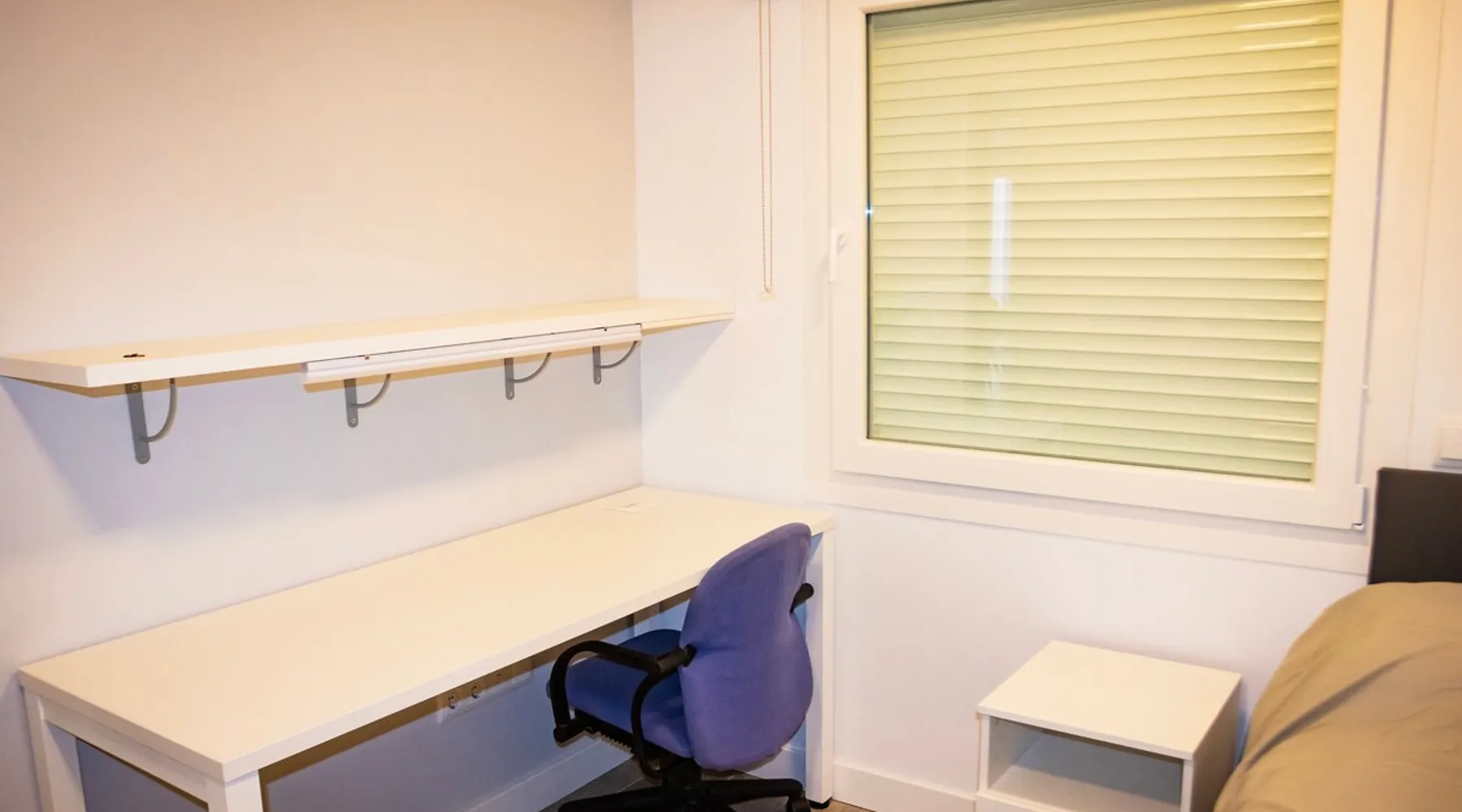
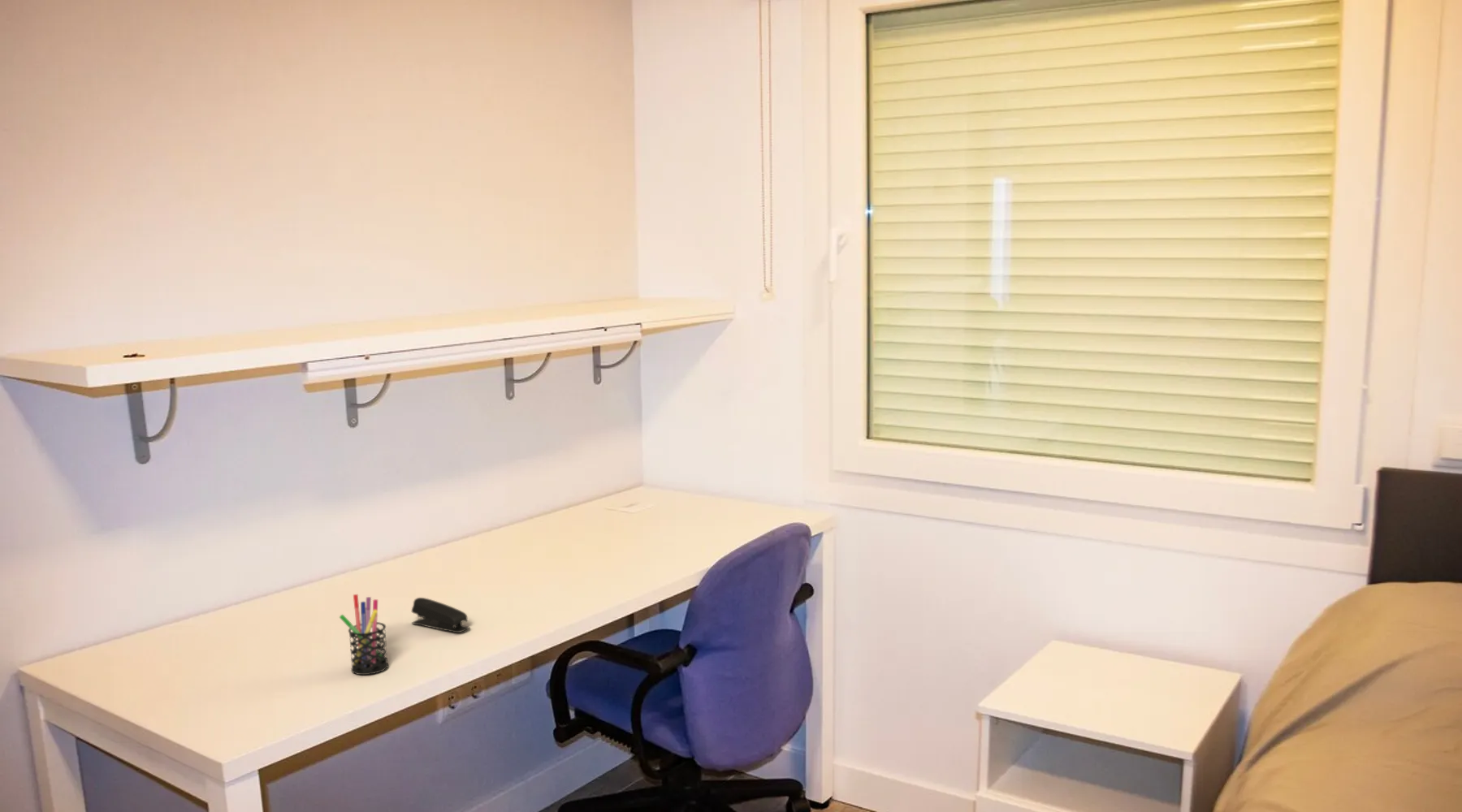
+ stapler (439, 614)
+ pen holder (362, 633)
